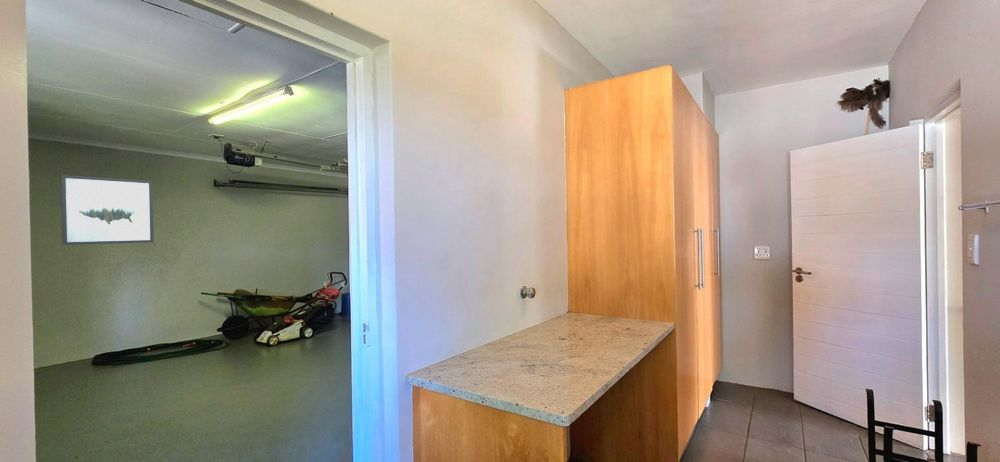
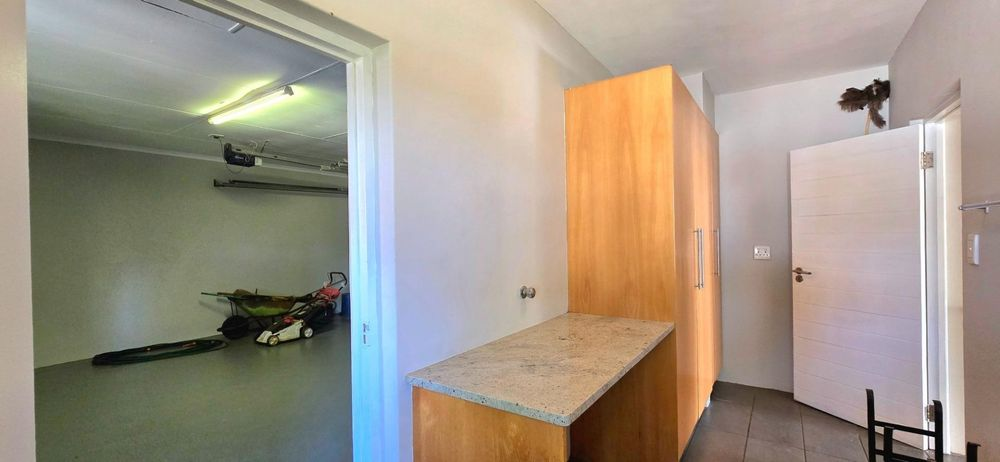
- wall art (110, 210)
